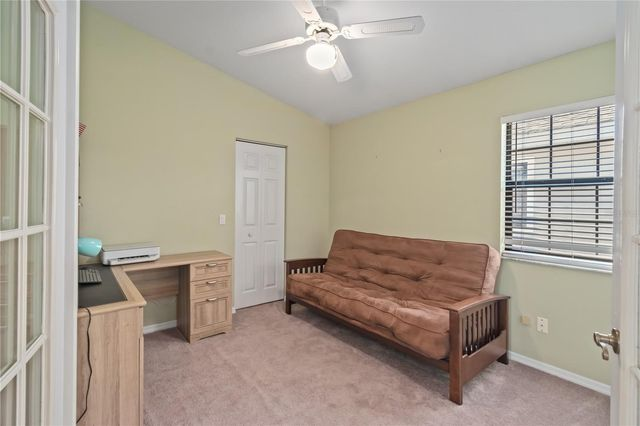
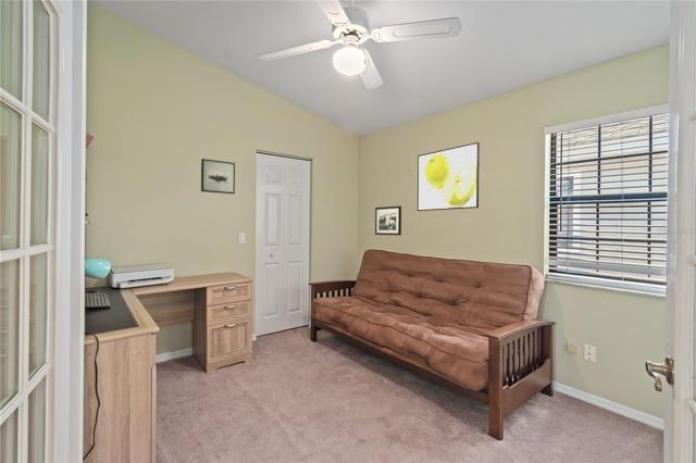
+ wall art (217, 176)
+ picture frame (387, 221)
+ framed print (445, 179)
